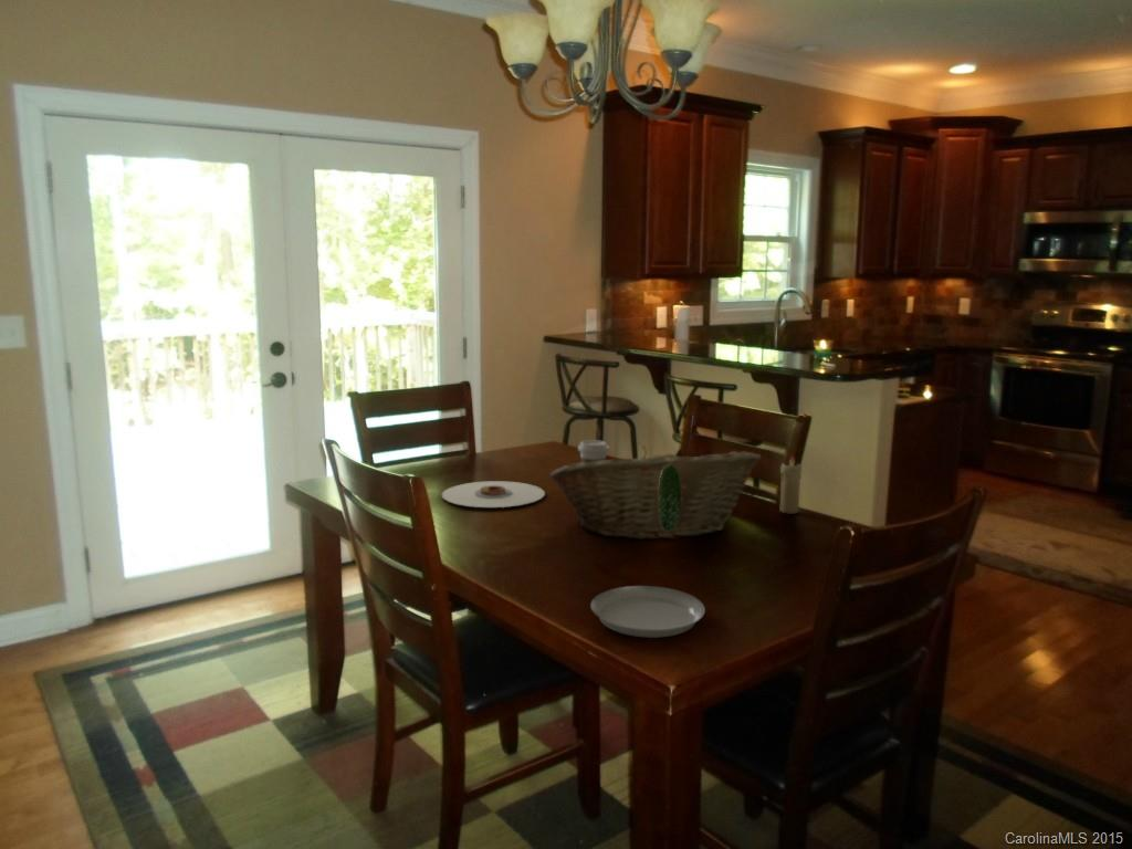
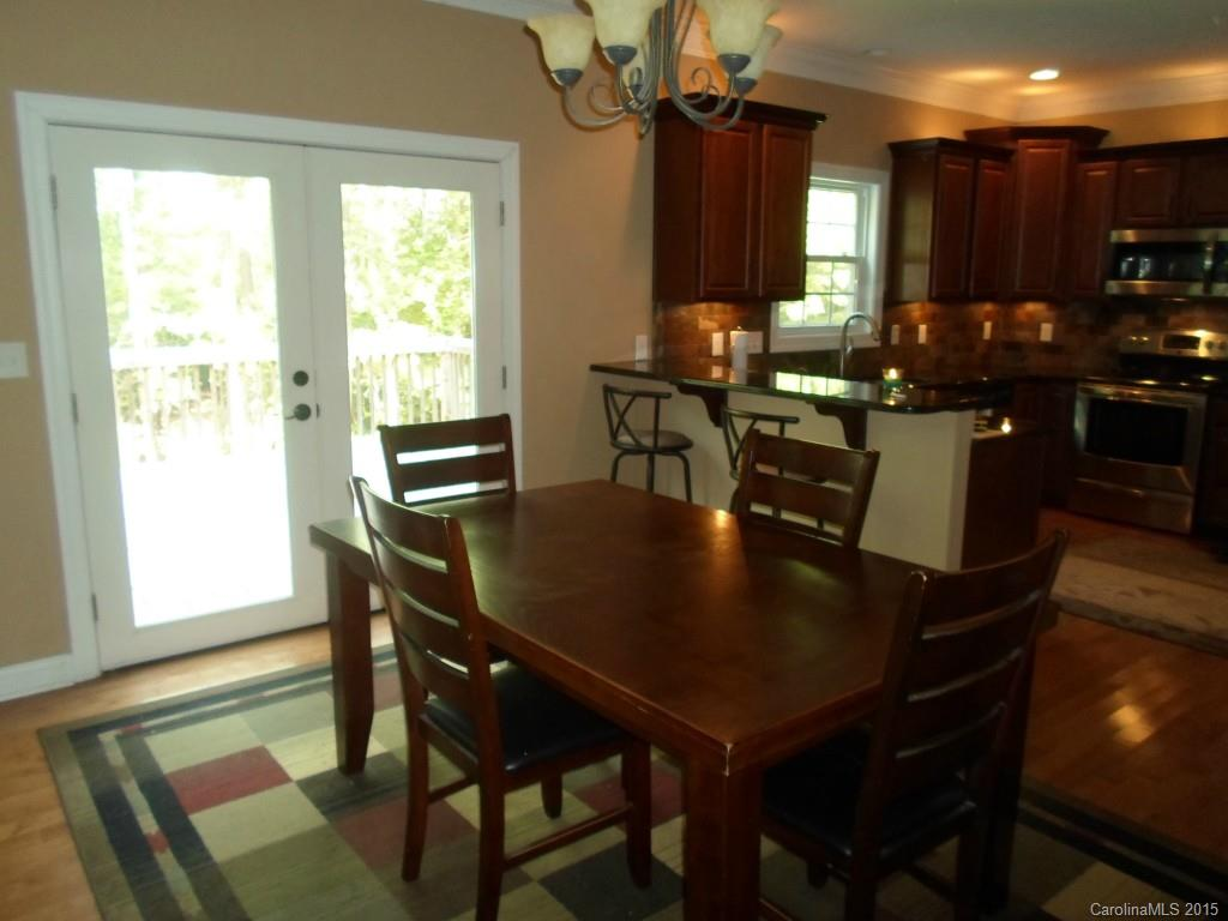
- coffee cup (593, 460)
- plate (493, 490)
- fruit basket (654, 483)
- candle (789, 482)
- plate (665, 531)
